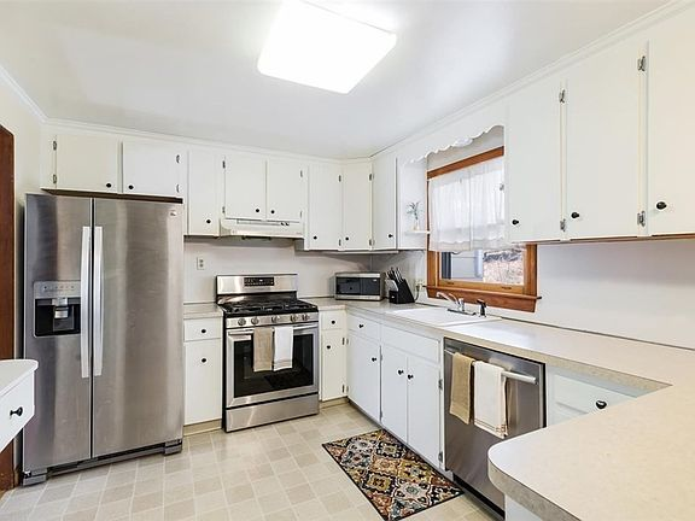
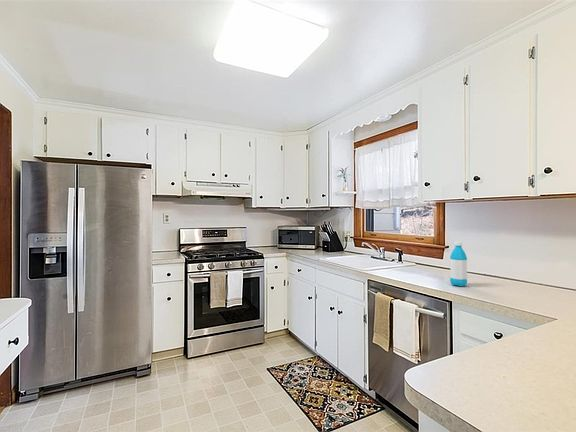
+ water bottle (458, 263)
